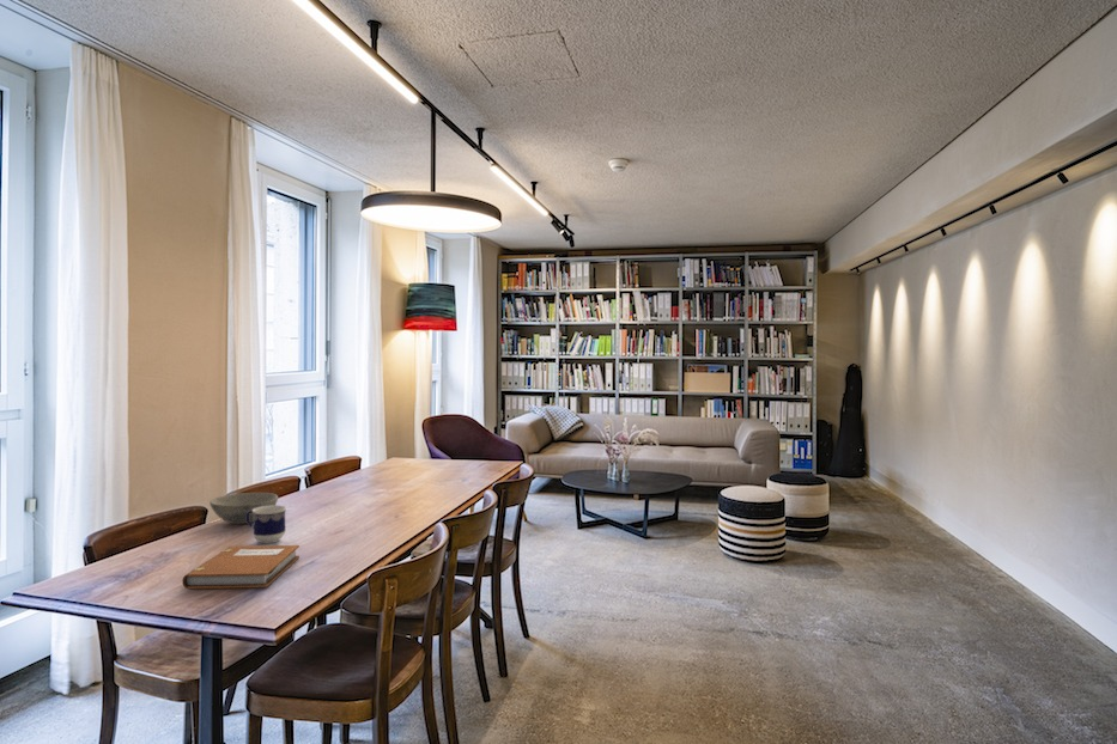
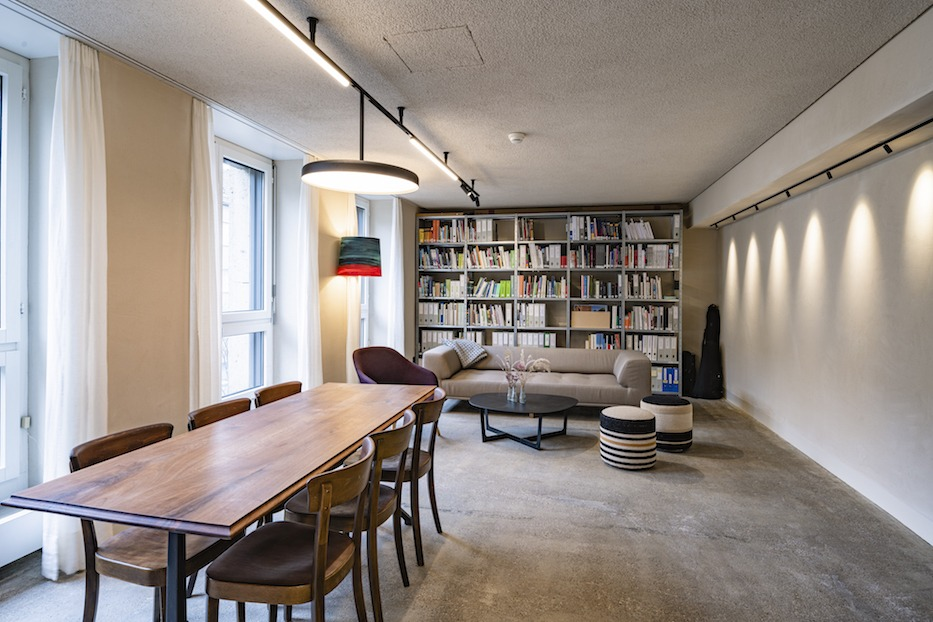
- notebook (245, 565)
- bowl (244, 510)
- cup (265, 524)
